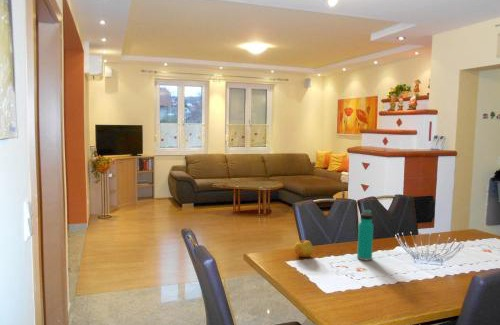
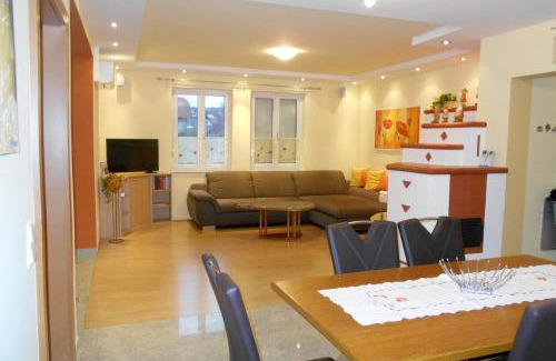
- water bottle (365, 234)
- apple (303, 248)
